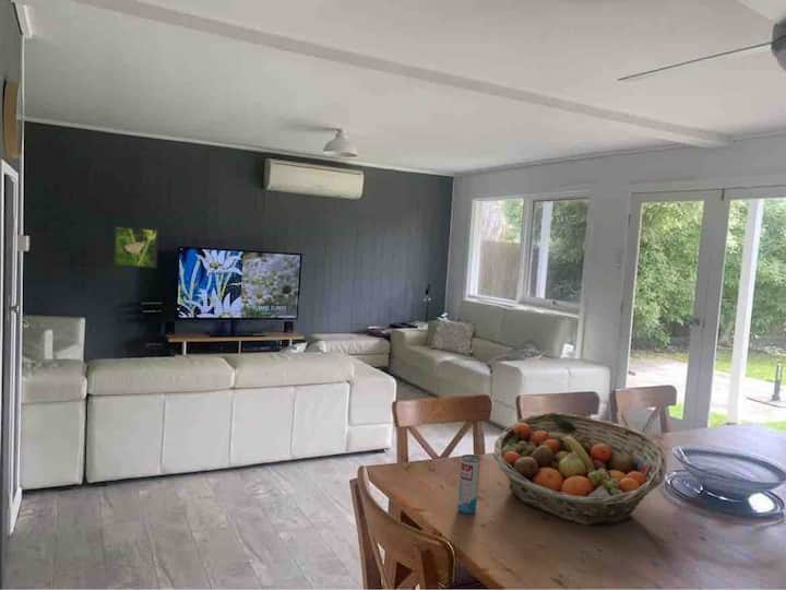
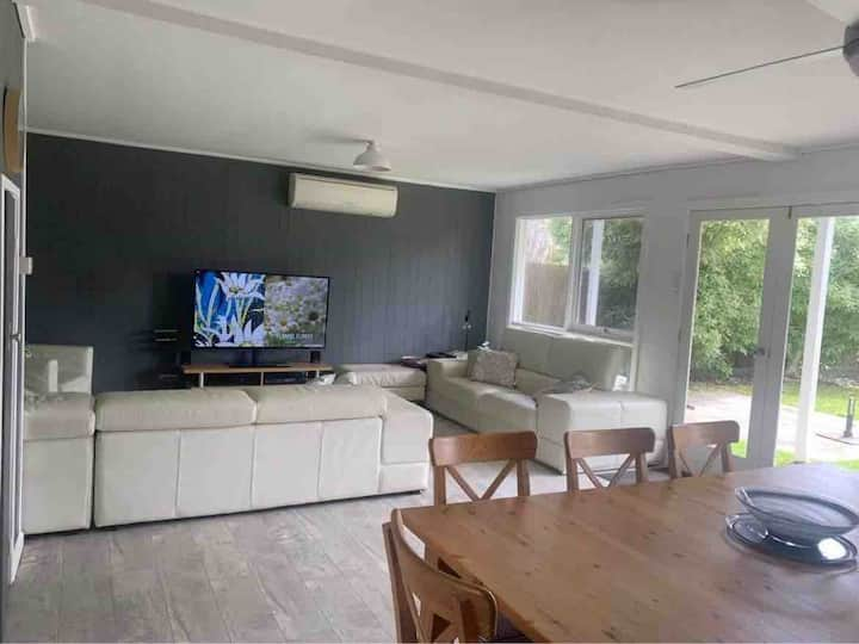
- fruit basket (574, 464)
- beverage can (468, 484)
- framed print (135, 247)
